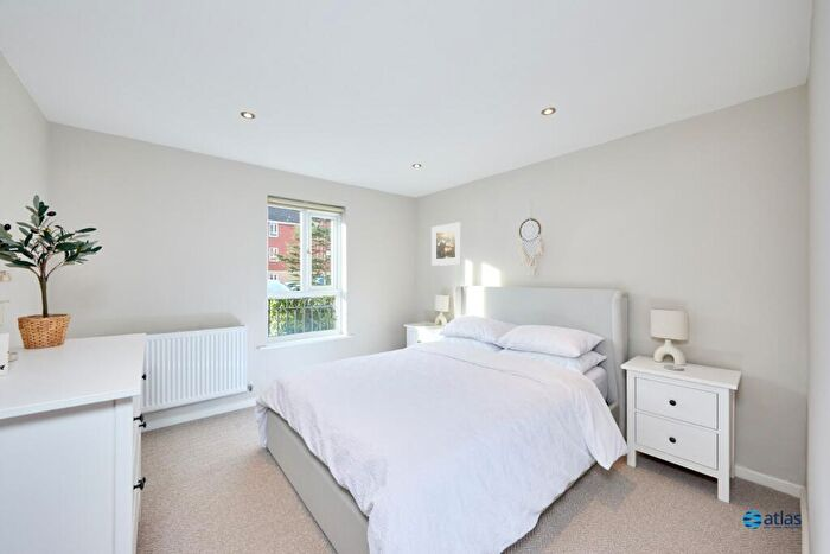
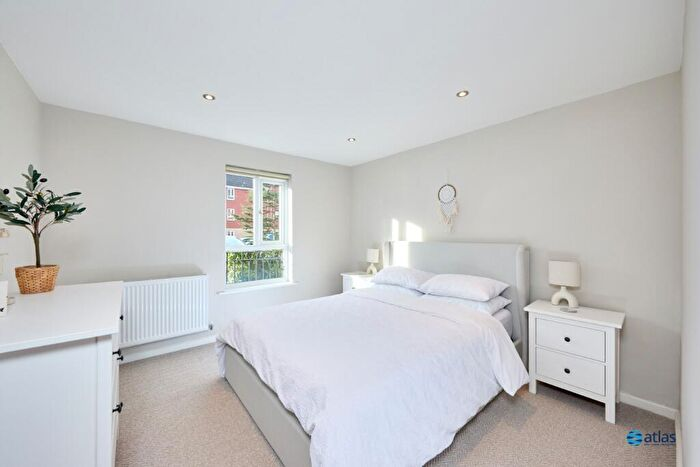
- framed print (445, 244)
